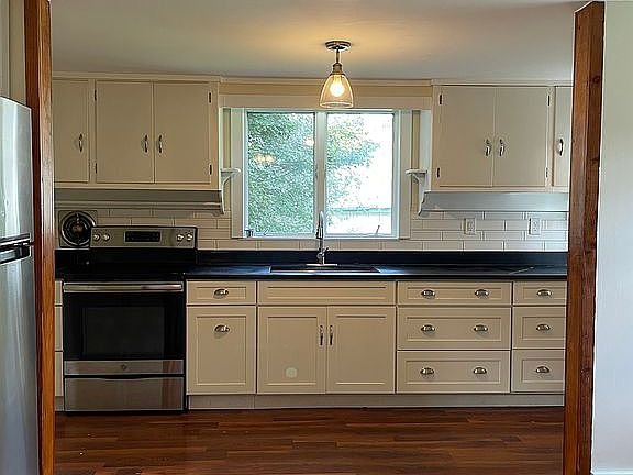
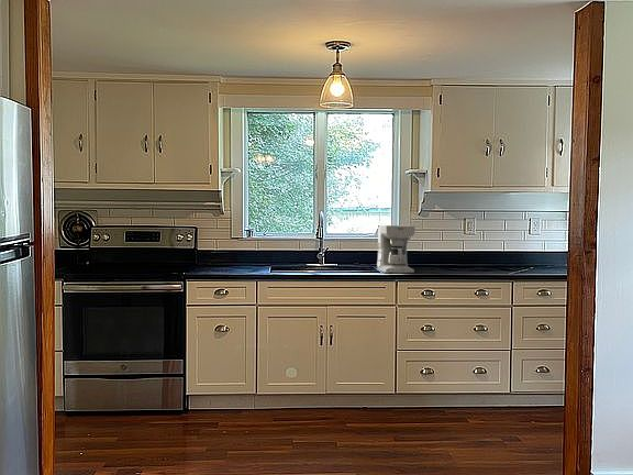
+ coffee maker (395, 247)
